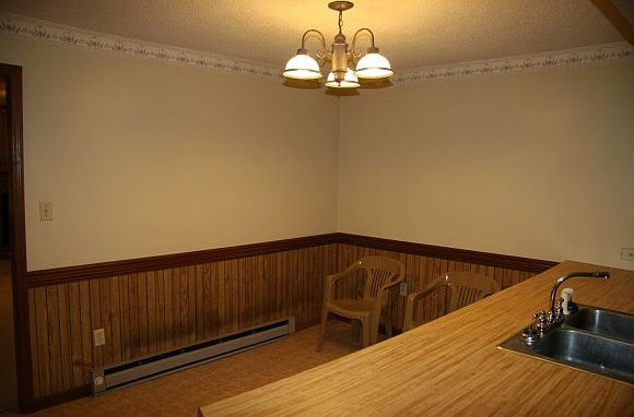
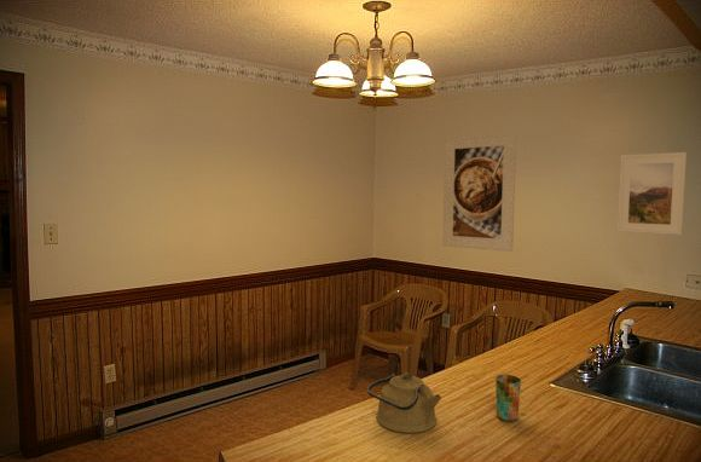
+ cup (508, 398)
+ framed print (477, 192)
+ kettle (410, 398)
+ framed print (650, 194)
